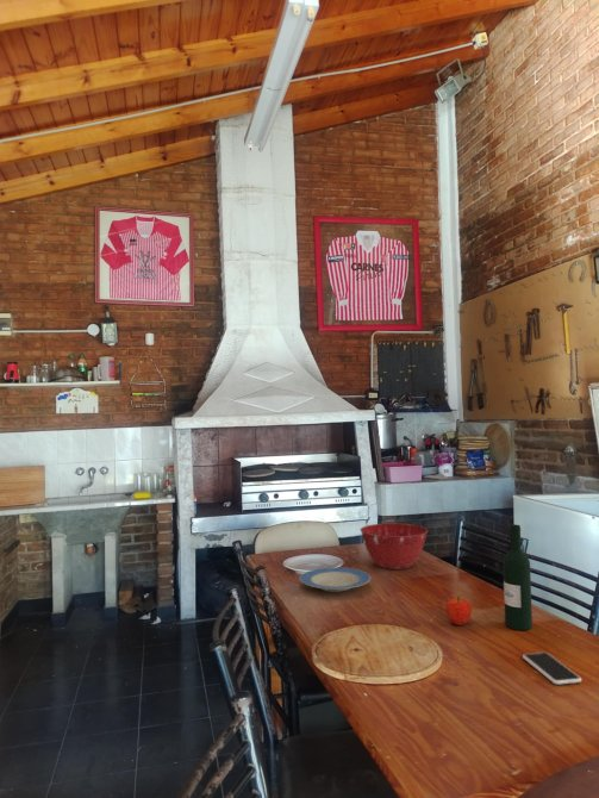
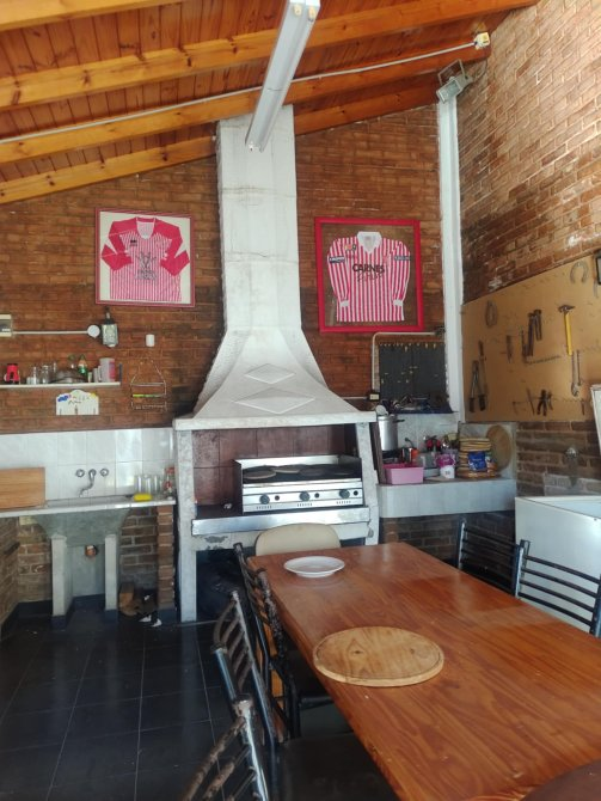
- wine bottle (517, 575)
- fruit (458, 610)
- smartphone (550, 667)
- plate (335, 581)
- mixing bowl (394, 547)
